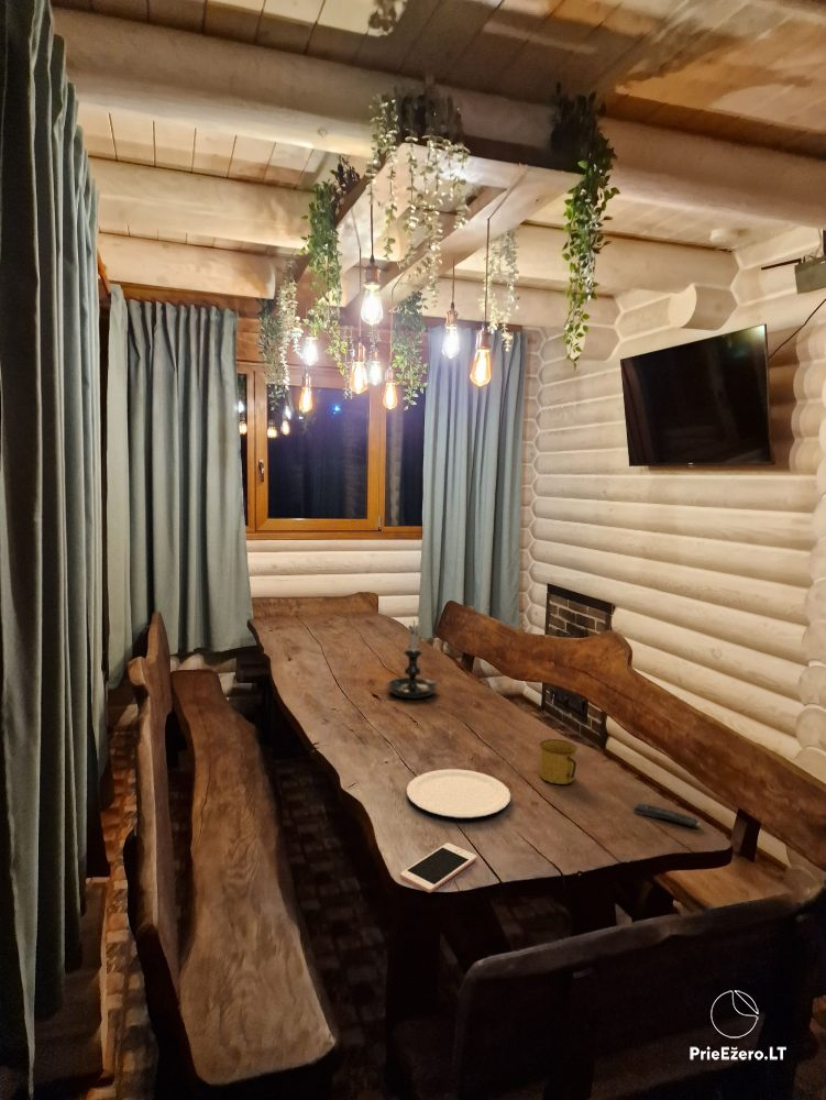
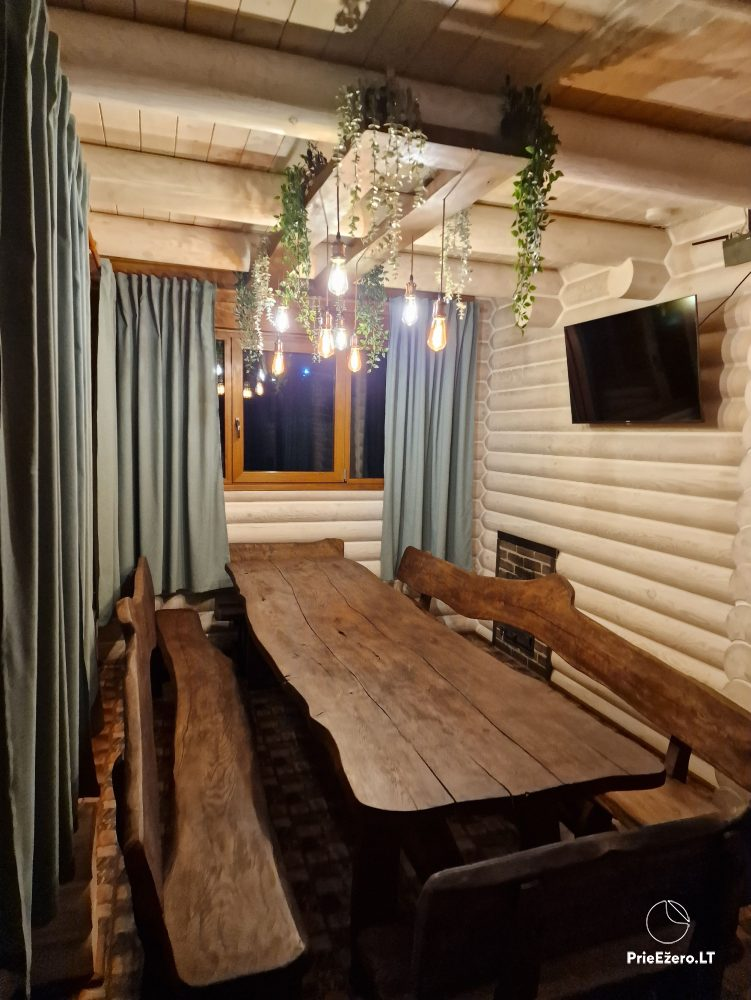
- cell phone (439, 866)
- remote control (667, 815)
- mug (560, 763)
- candle holder (412, 657)
- plate (458, 793)
